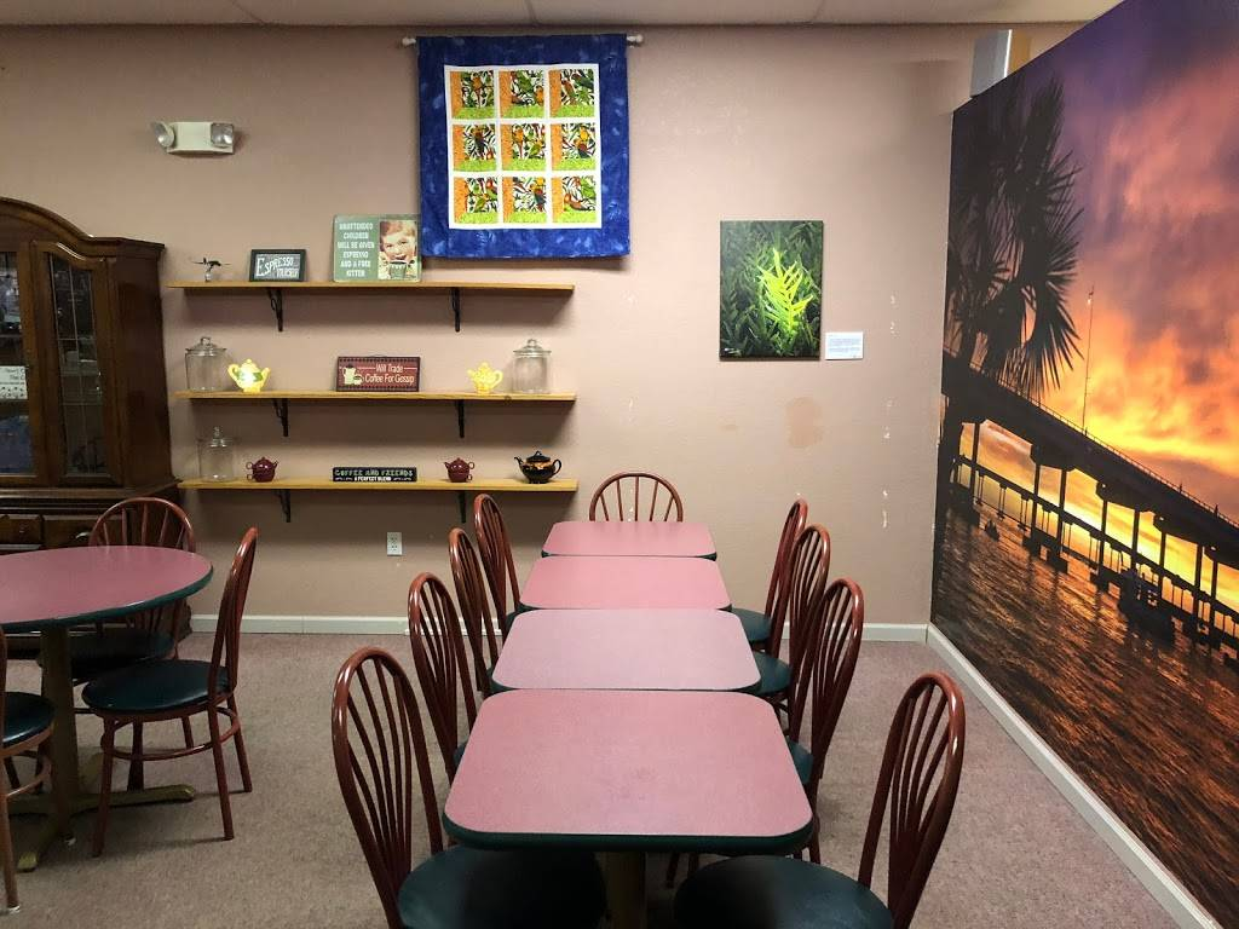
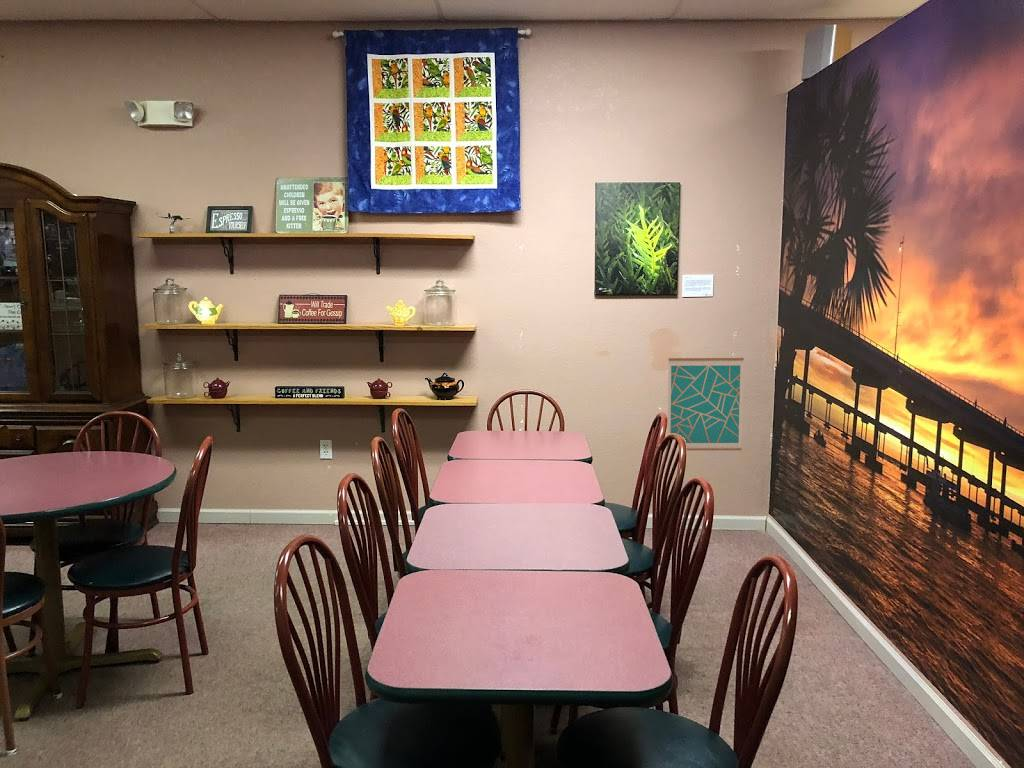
+ wall art (705, 404)
